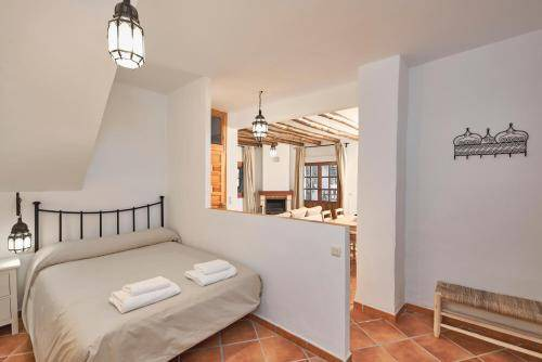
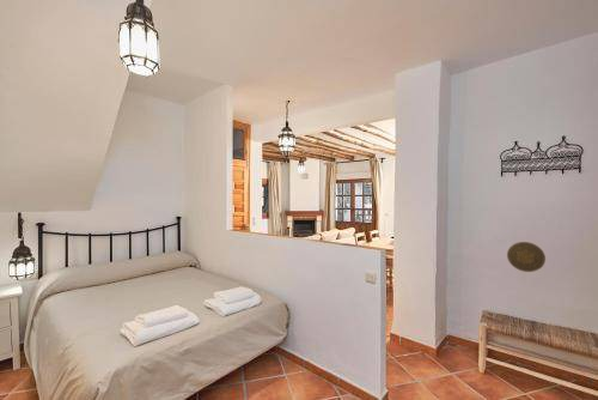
+ decorative plate (525, 256)
